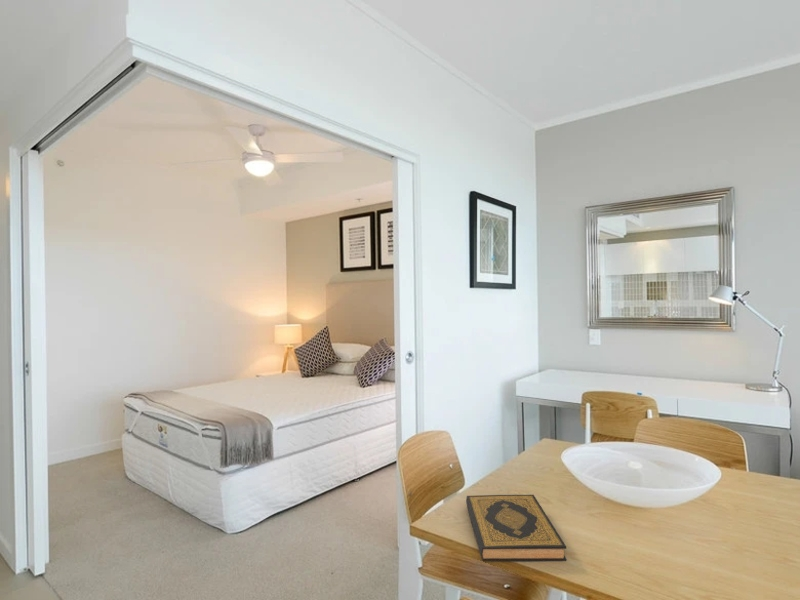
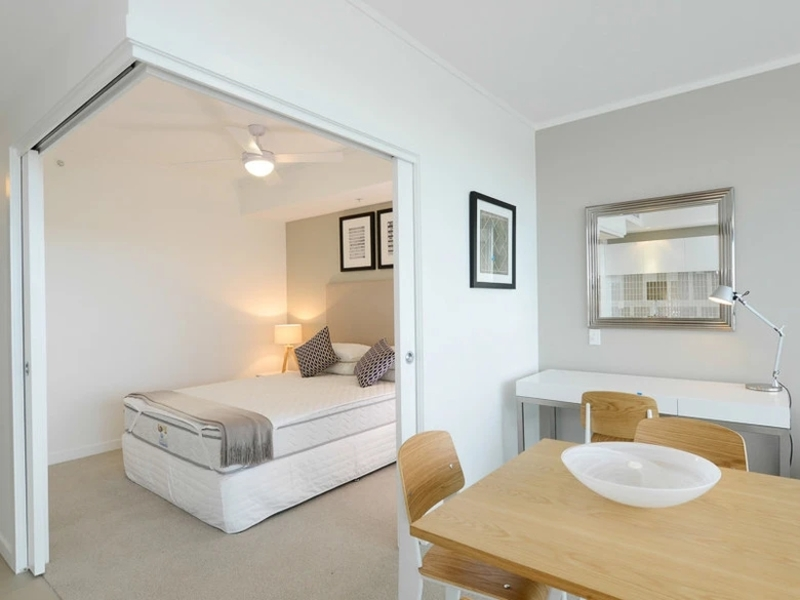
- hardback book (510, 524)
